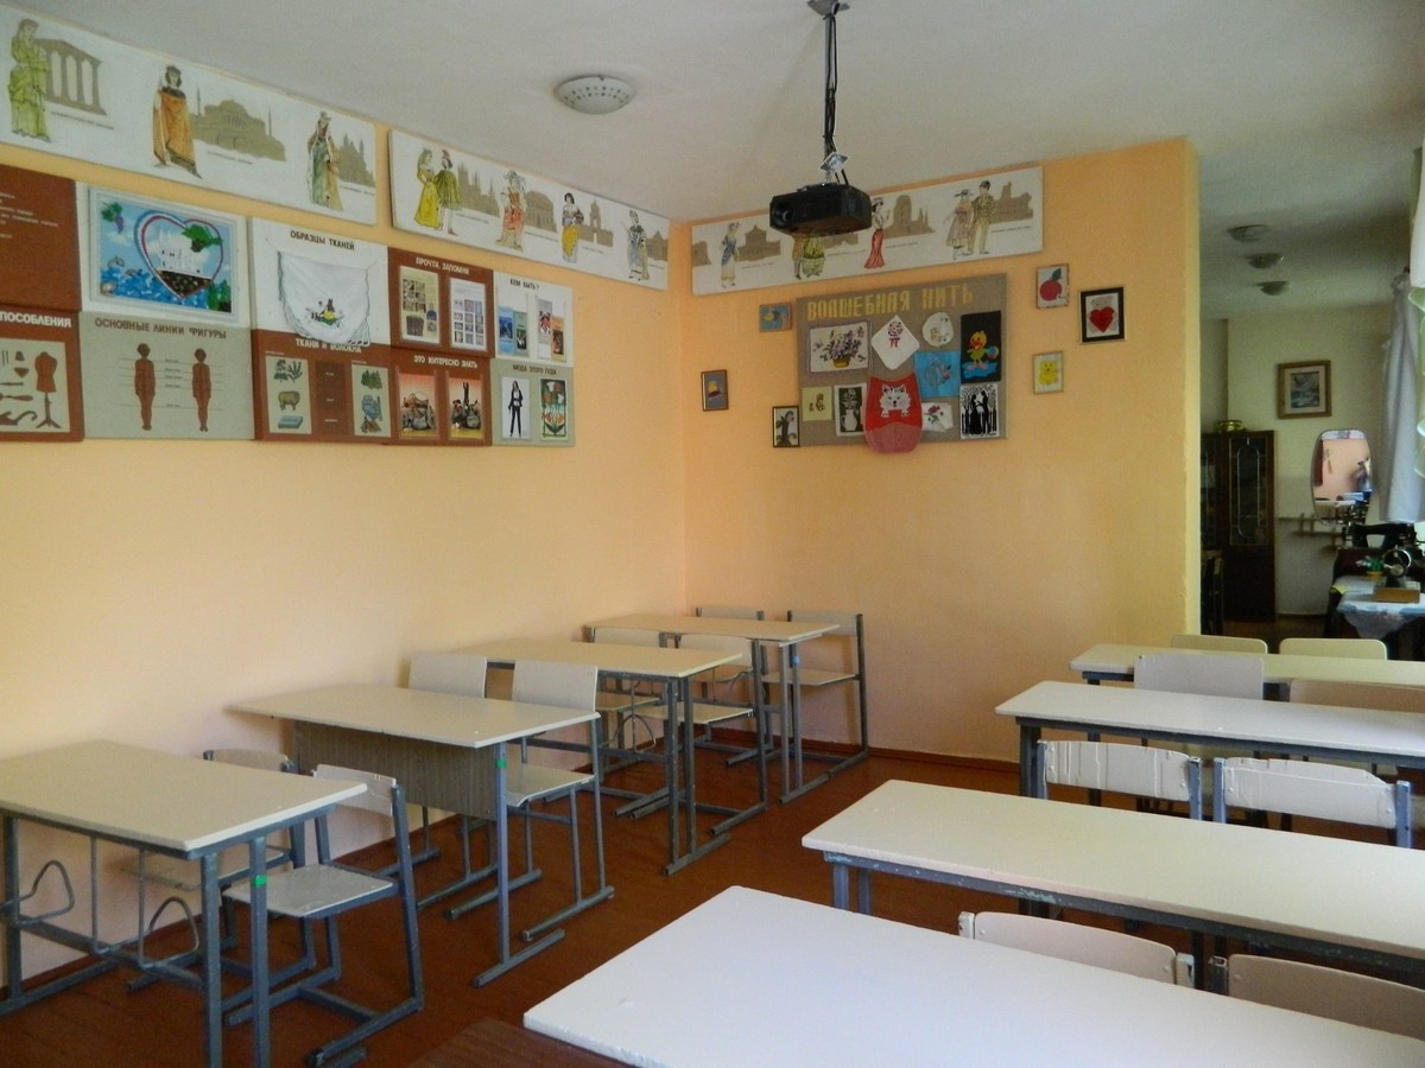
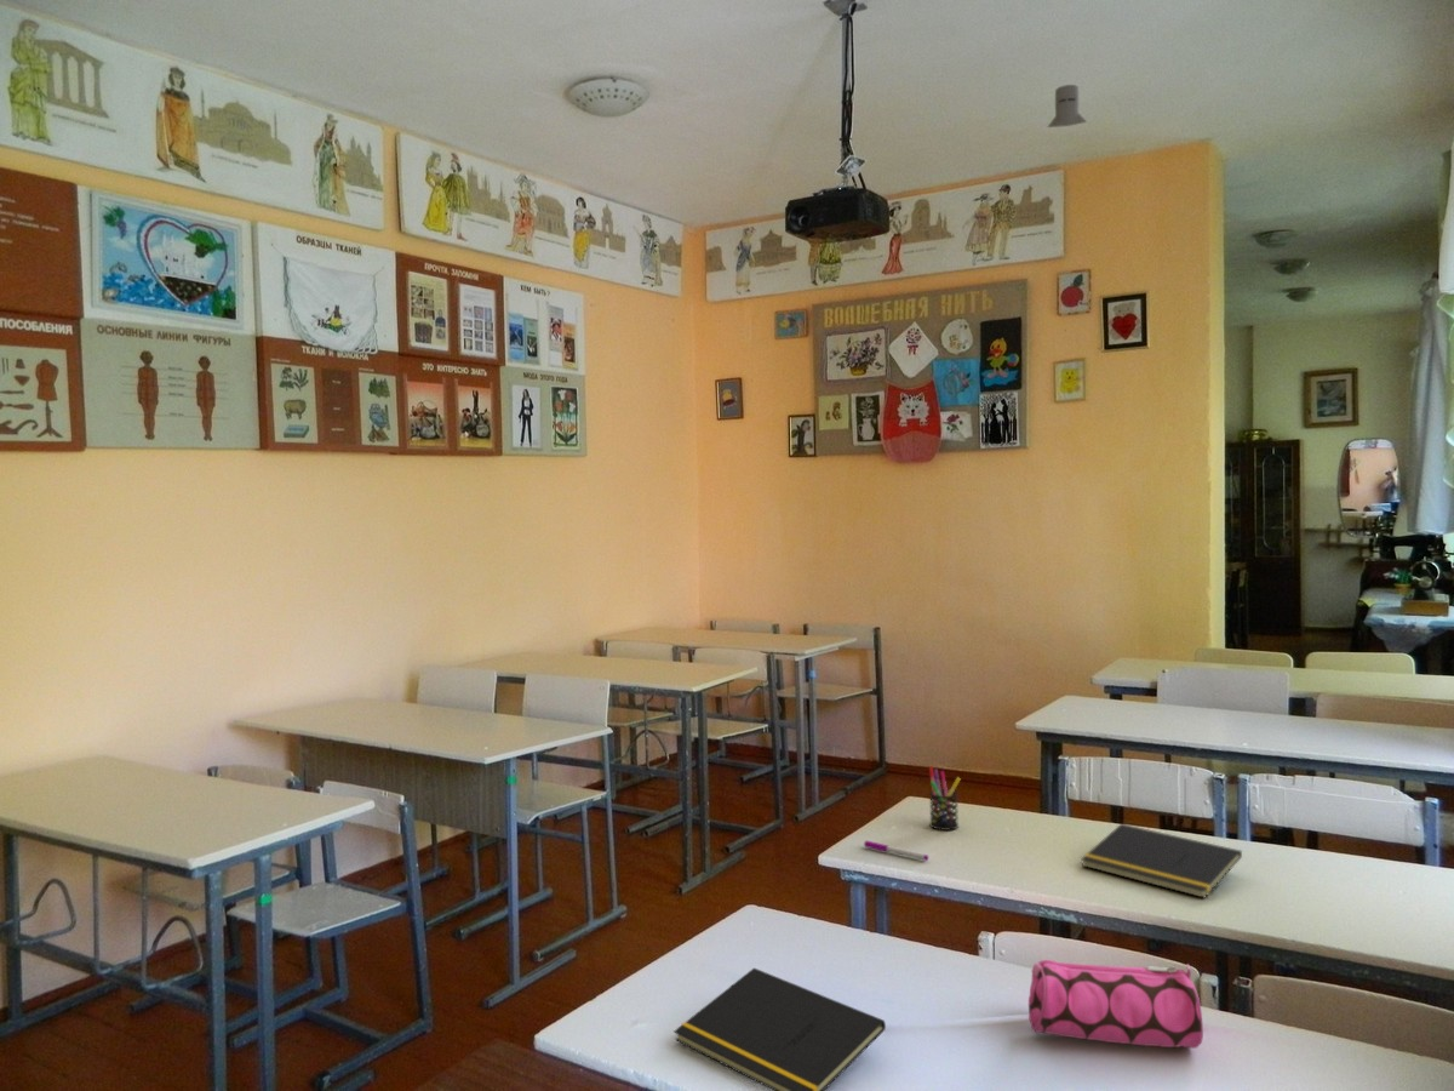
+ pen holder (940, 796)
+ notepad (1160, 857)
+ pencil case (1111, 999)
+ knight helmet (1066, 109)
+ notepad (778, 1030)
+ pen (895, 850)
